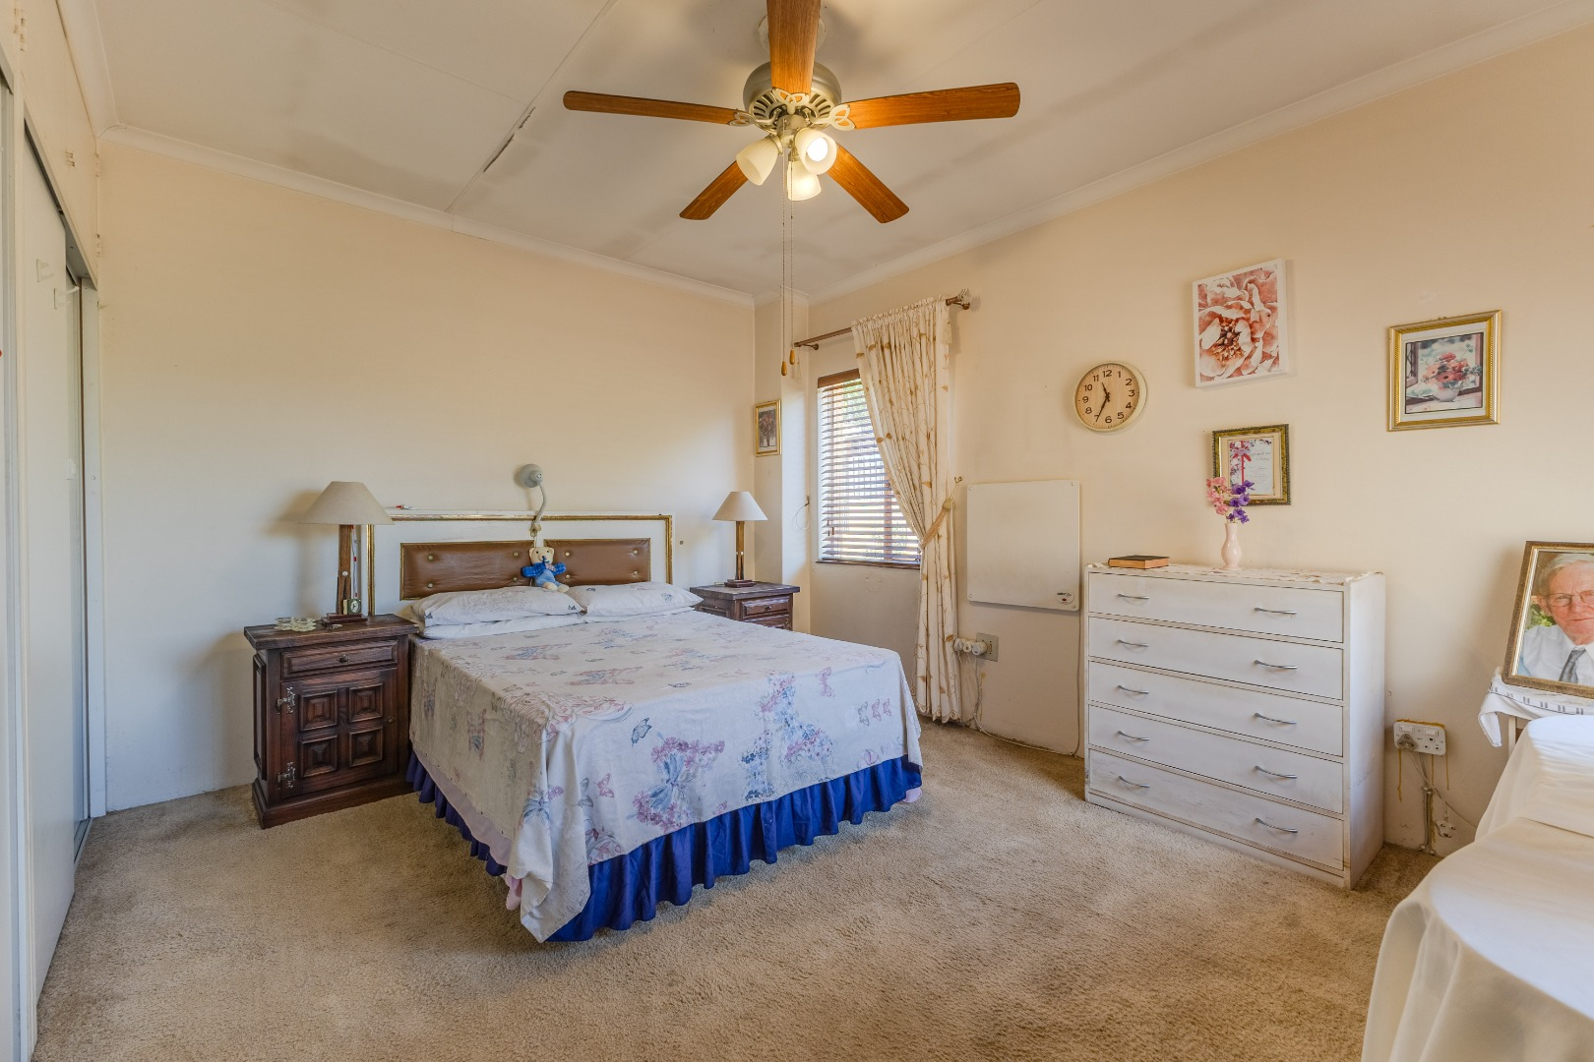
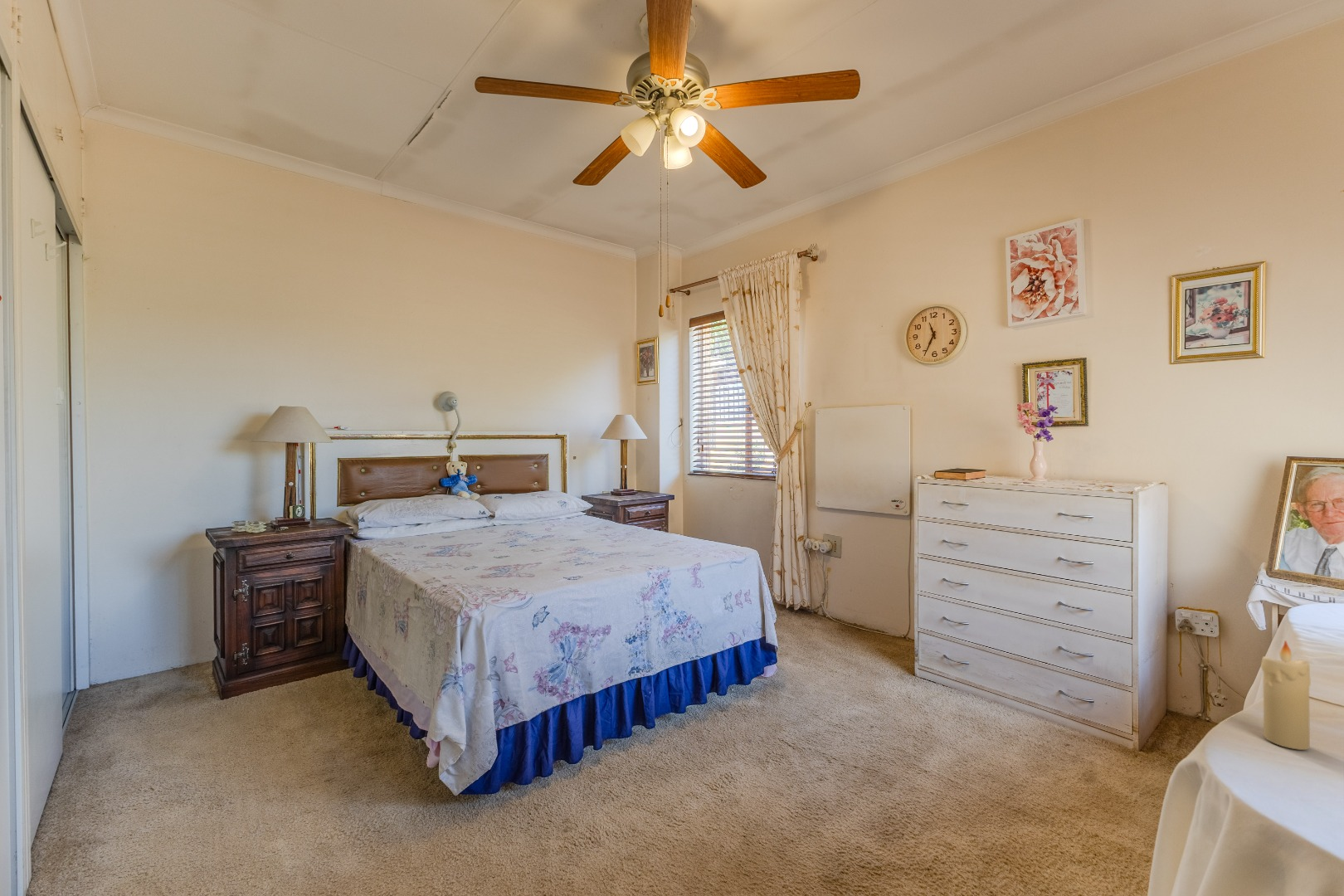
+ candle (1284, 691)
